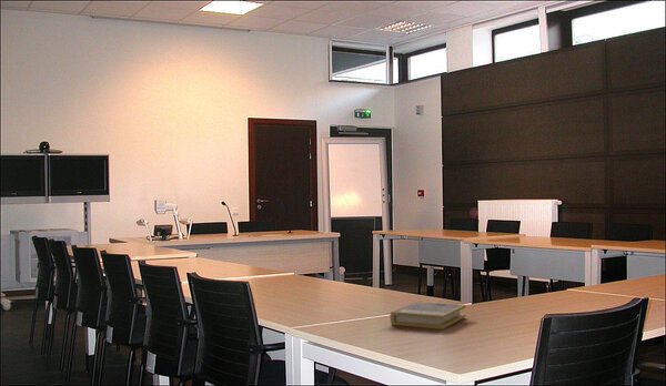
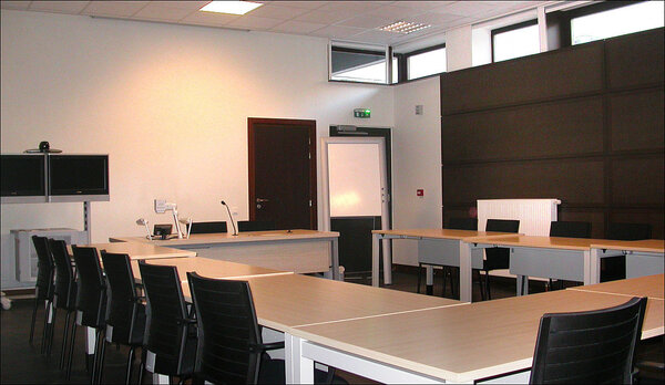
- book (428, 314)
